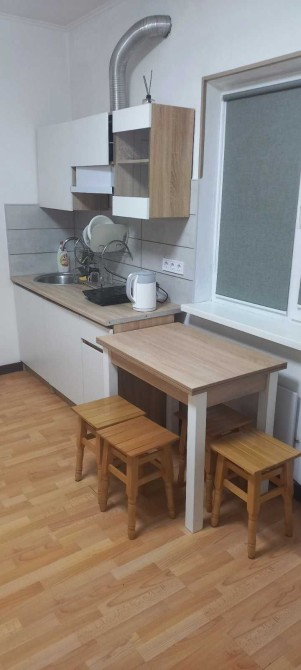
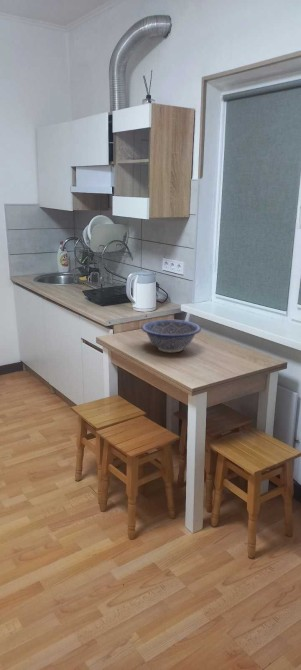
+ decorative bowl (170, 337)
